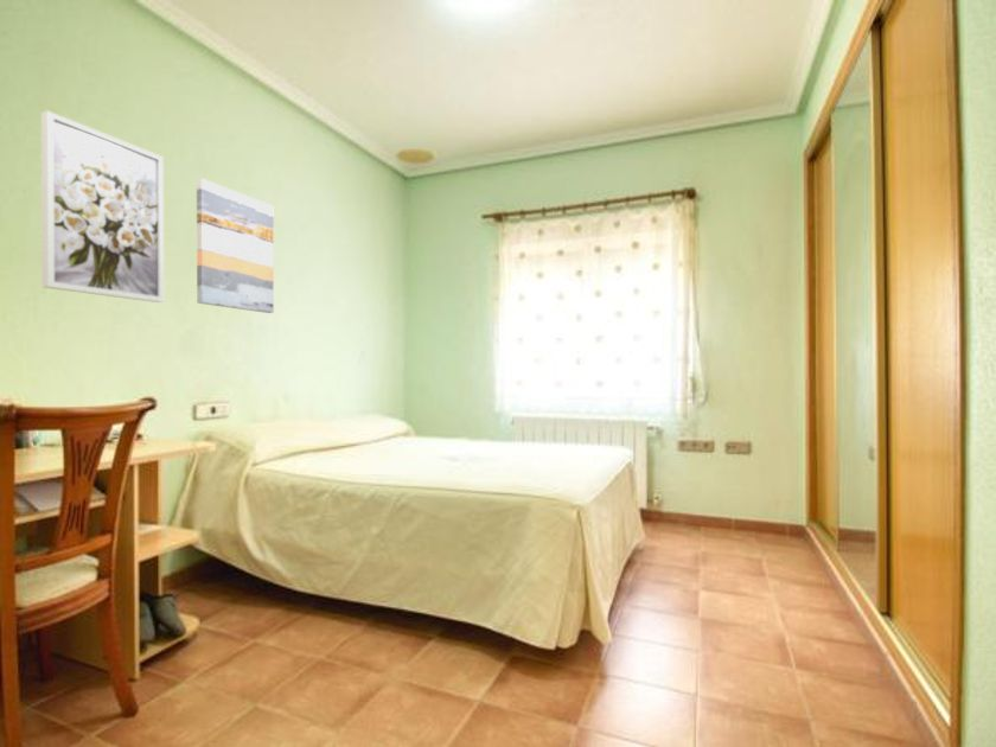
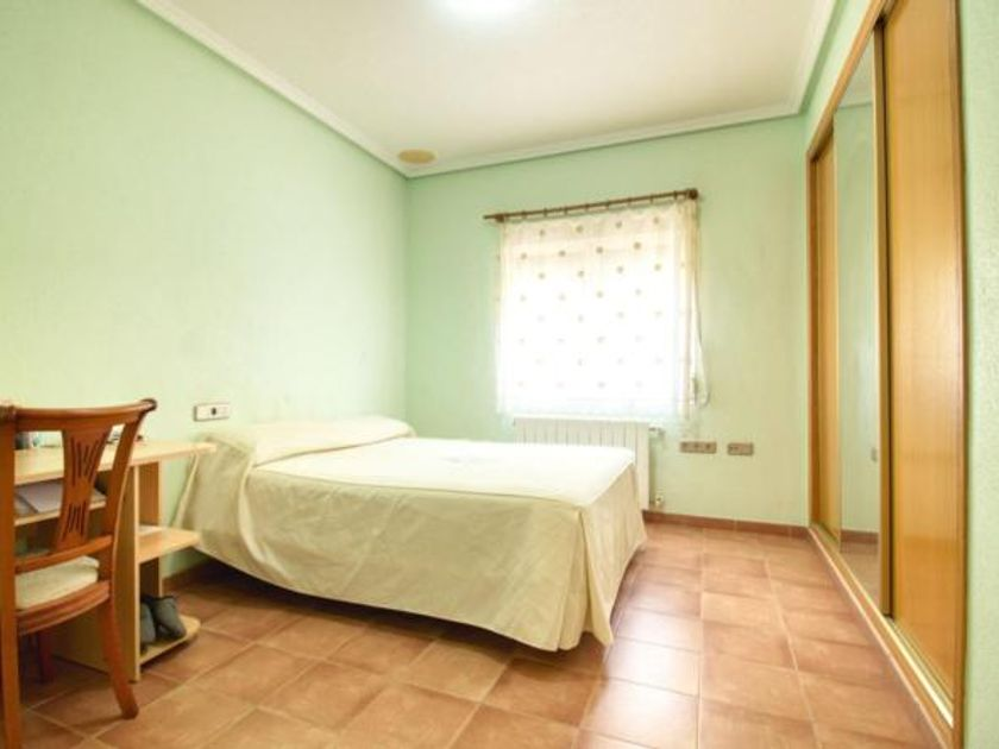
- wall art (237, 250)
- wall art (108, 216)
